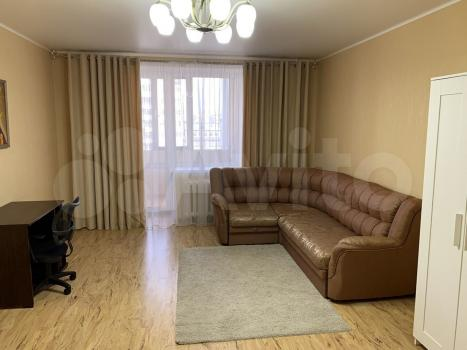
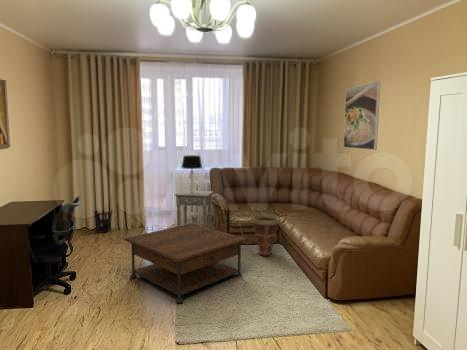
+ wastebasket (103, 220)
+ side table (186, 216)
+ coffee table (186, 257)
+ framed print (360, 117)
+ basket (258, 232)
+ table lamp (191, 174)
